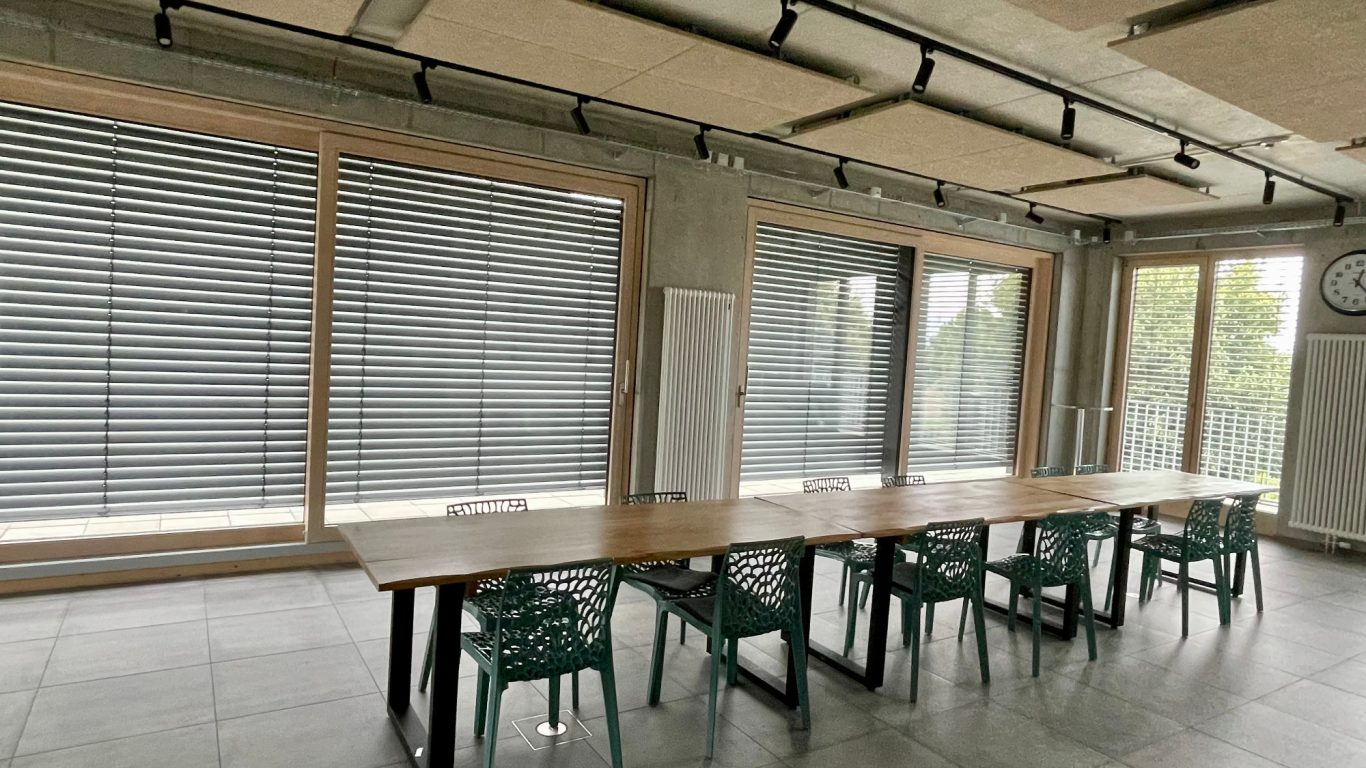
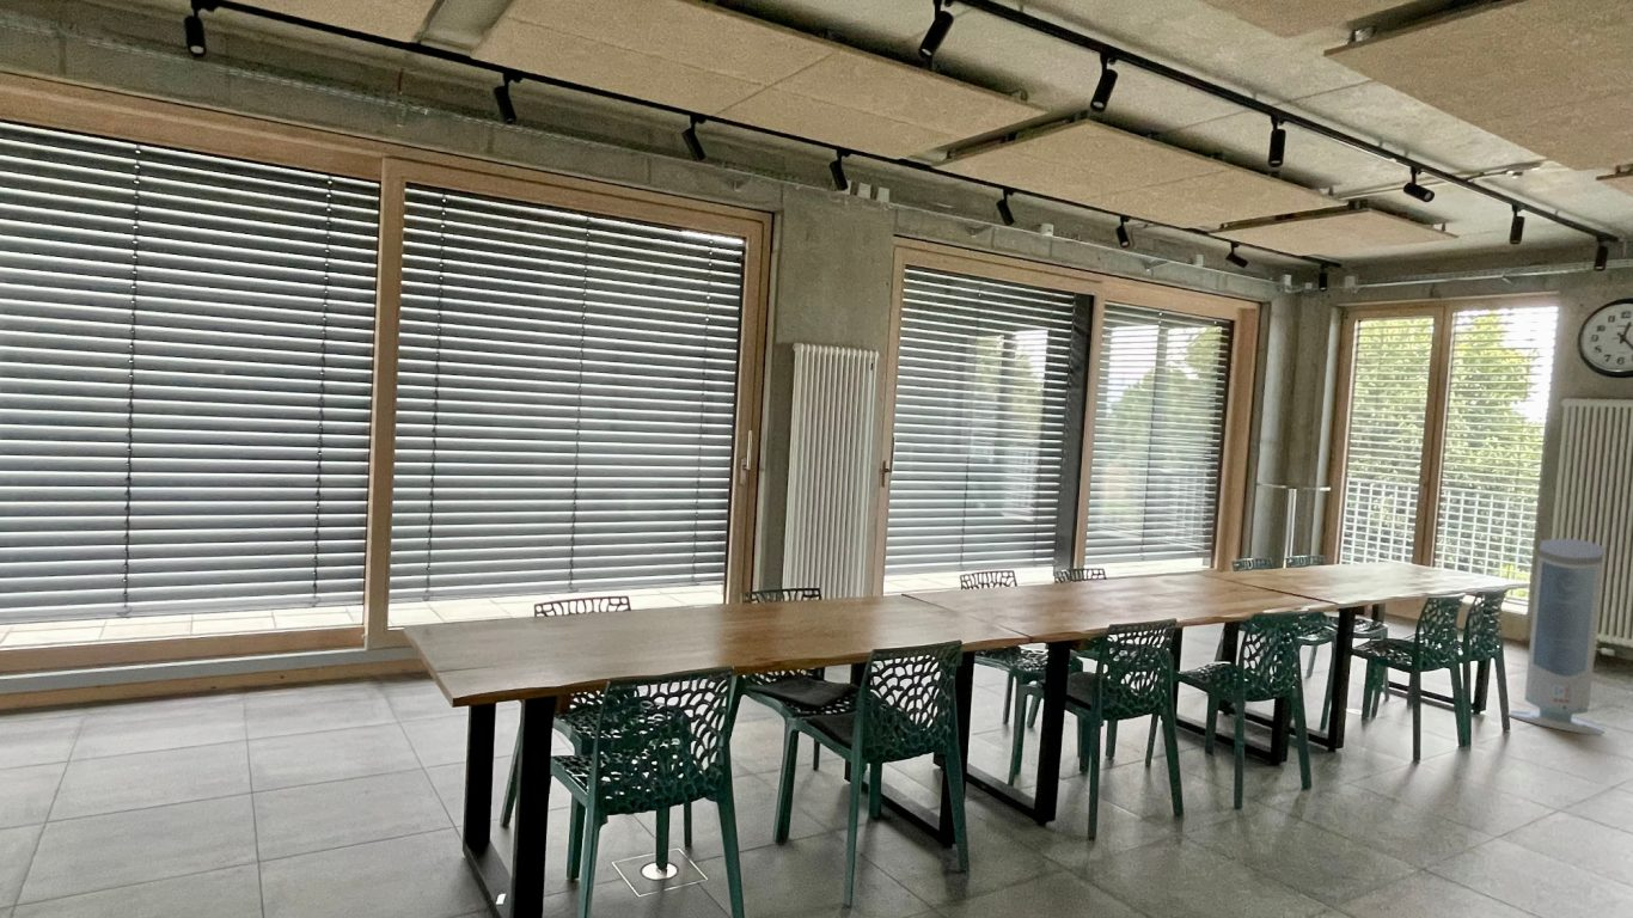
+ air purifier (1562, 631)
